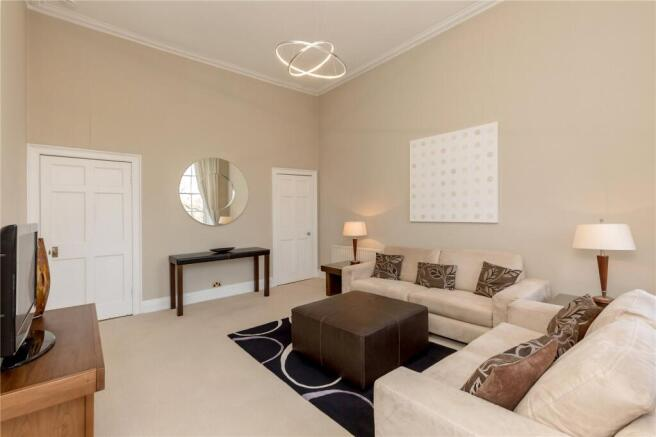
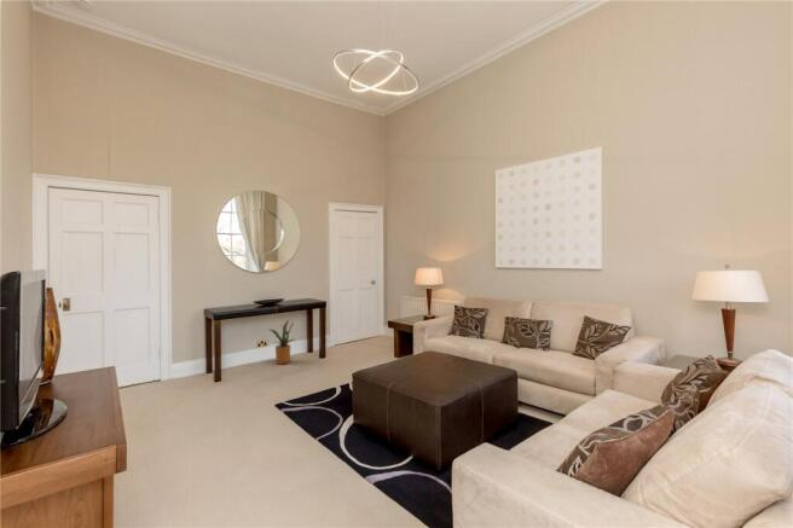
+ house plant (280, 341)
